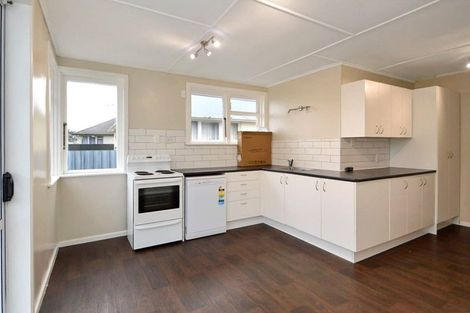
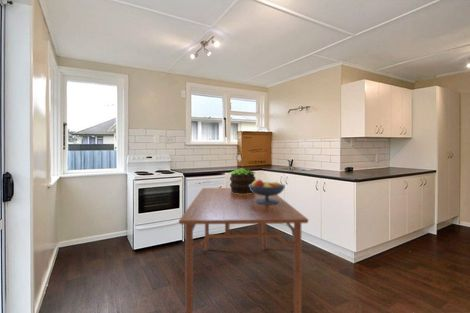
+ potted plant (242, 179)
+ fruit bowl (266, 190)
+ dining table (238, 237)
